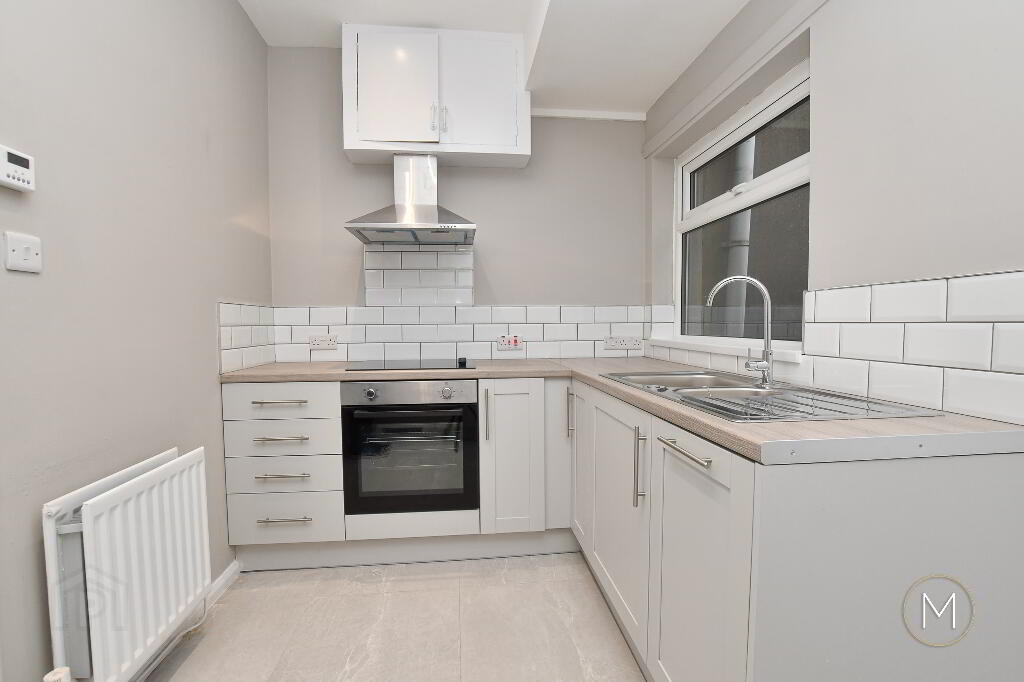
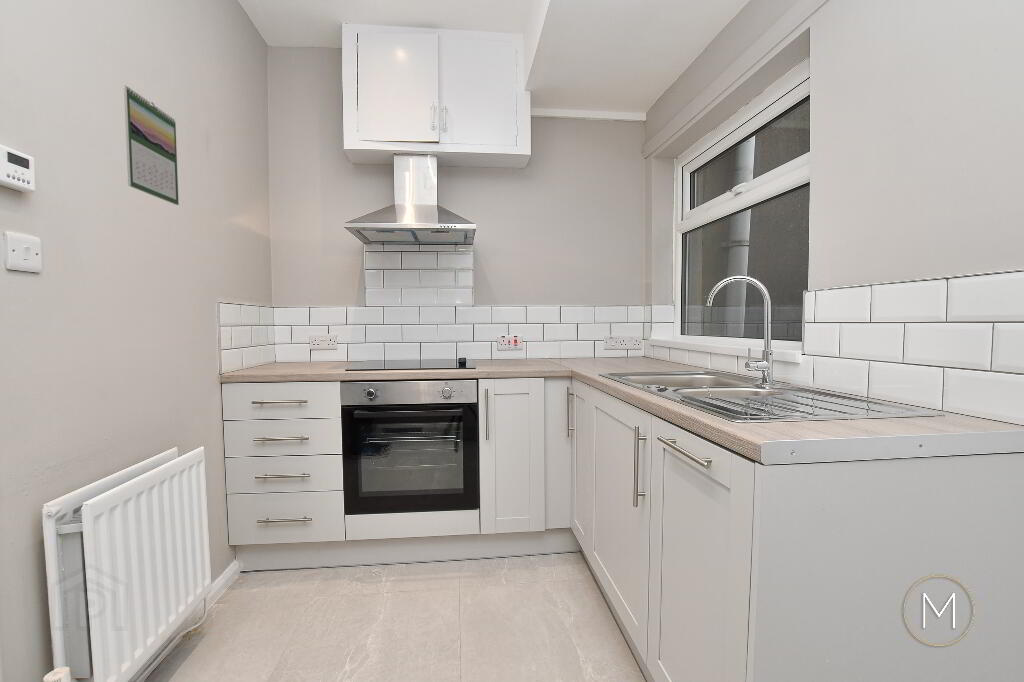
+ calendar (153, 149)
